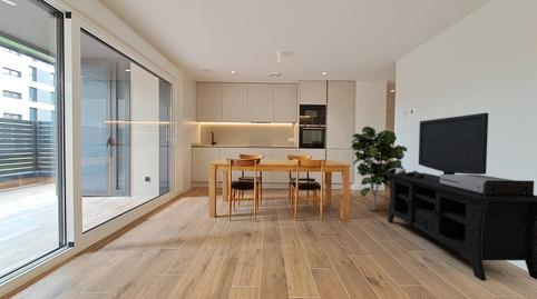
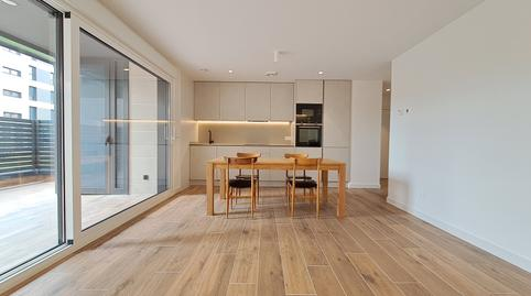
- indoor plant (378, 168)
- media console (443, 180)
